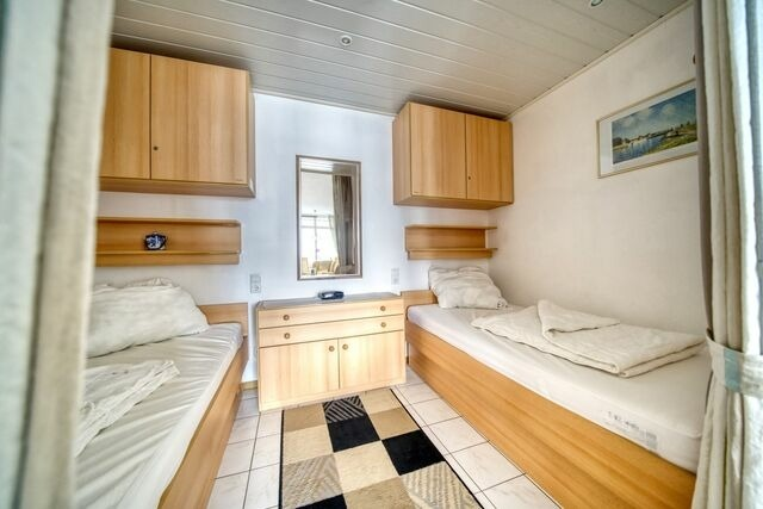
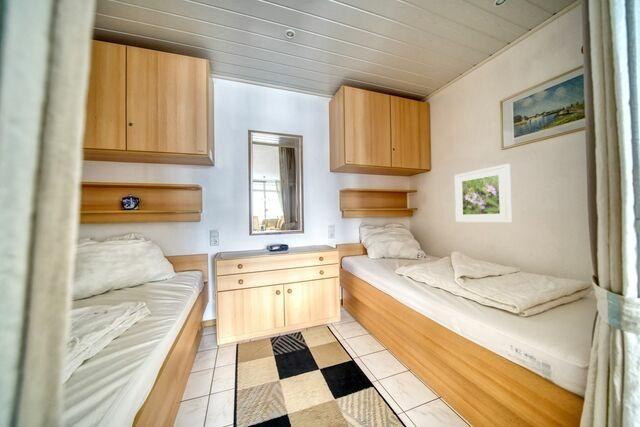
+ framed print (479, 196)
